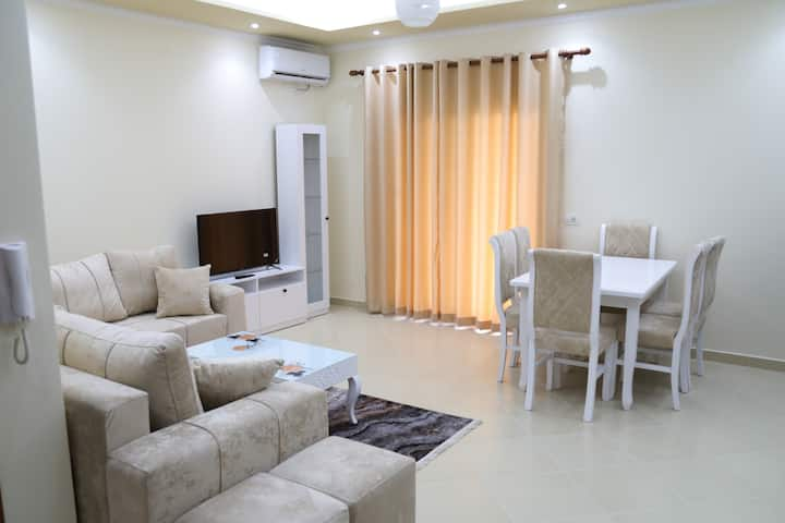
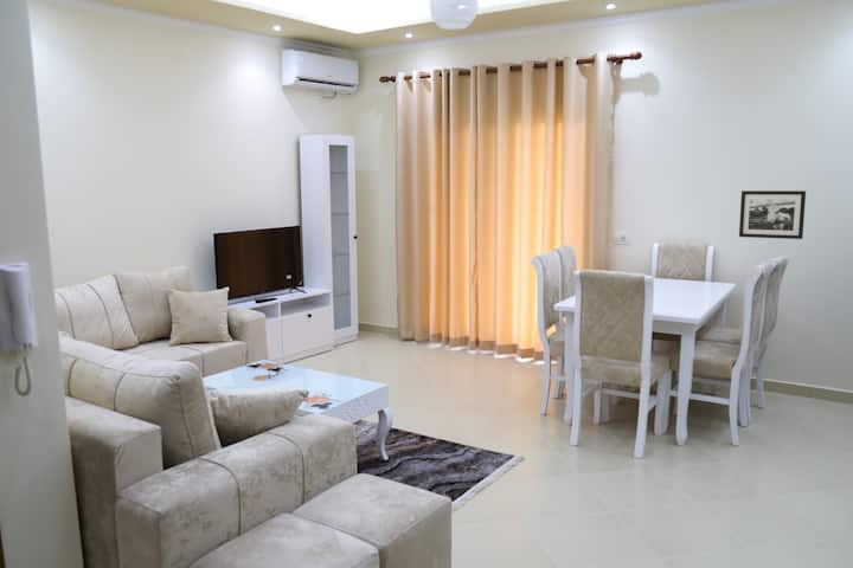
+ picture frame (771, 214)
